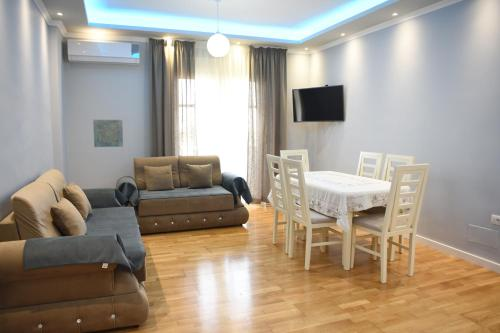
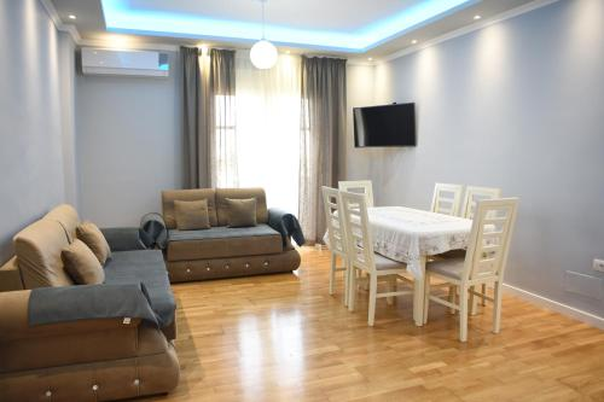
- wall art (108, 133)
